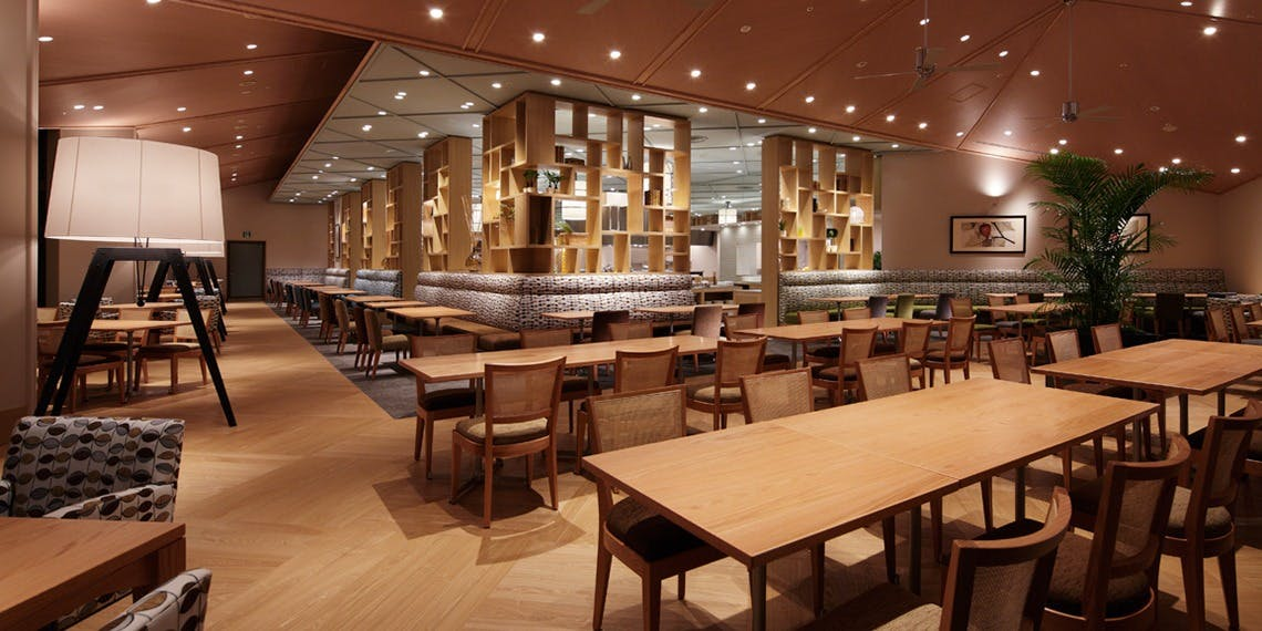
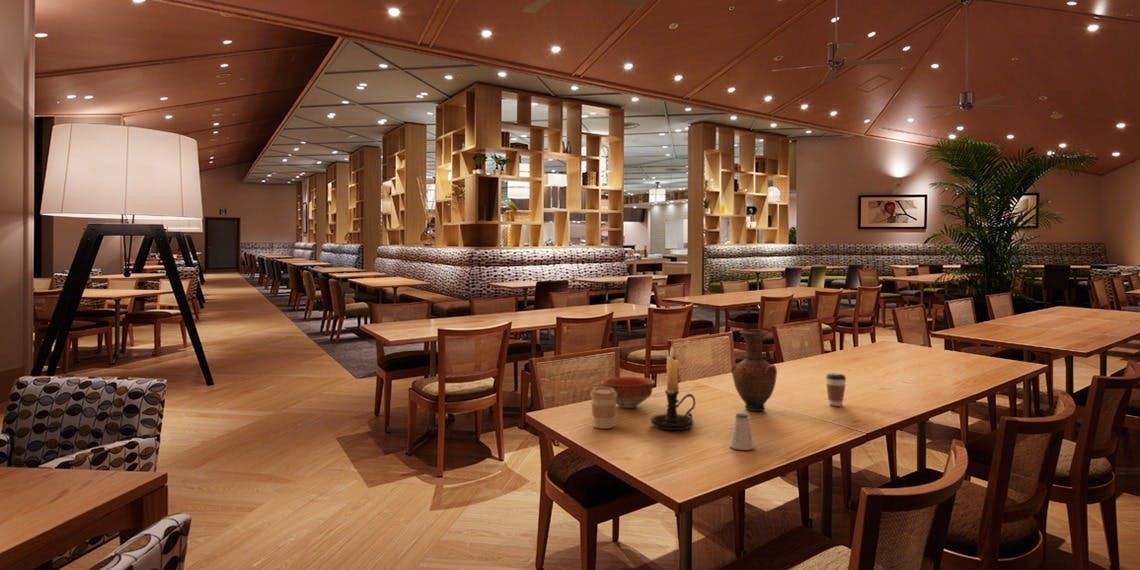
+ saltshaker (741, 430)
+ bowl (627, 392)
+ coffee cup (835, 389)
+ candle holder (676, 384)
+ coffee cup (603, 407)
+ vase (753, 370)
